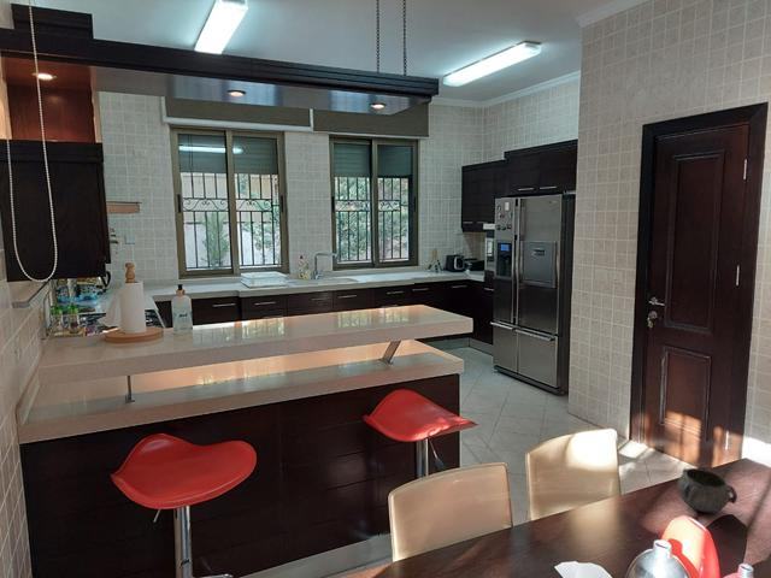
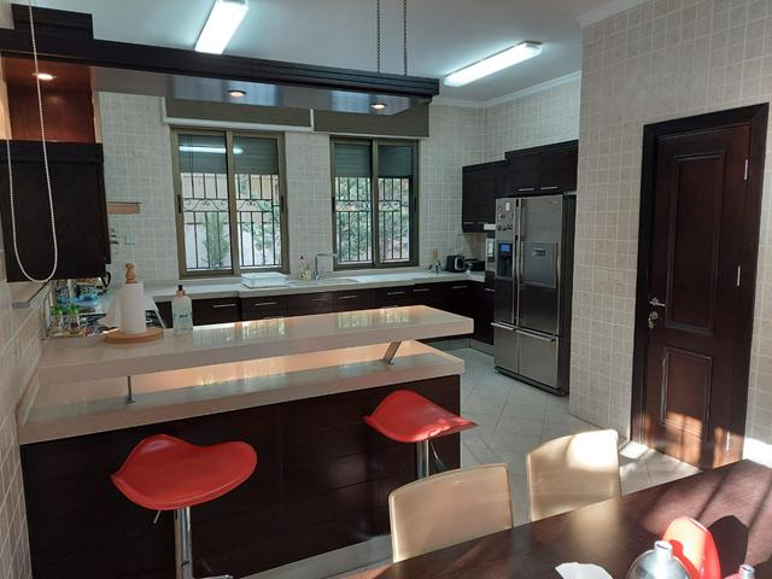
- decorative bowl (699, 490)
